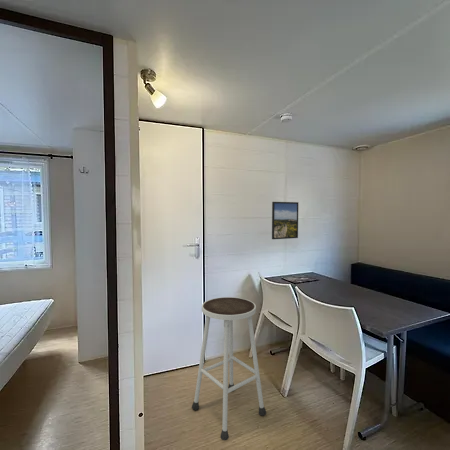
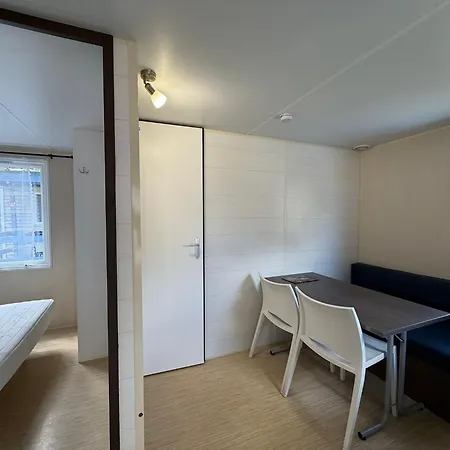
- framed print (285, 220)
- stool (228, 358)
